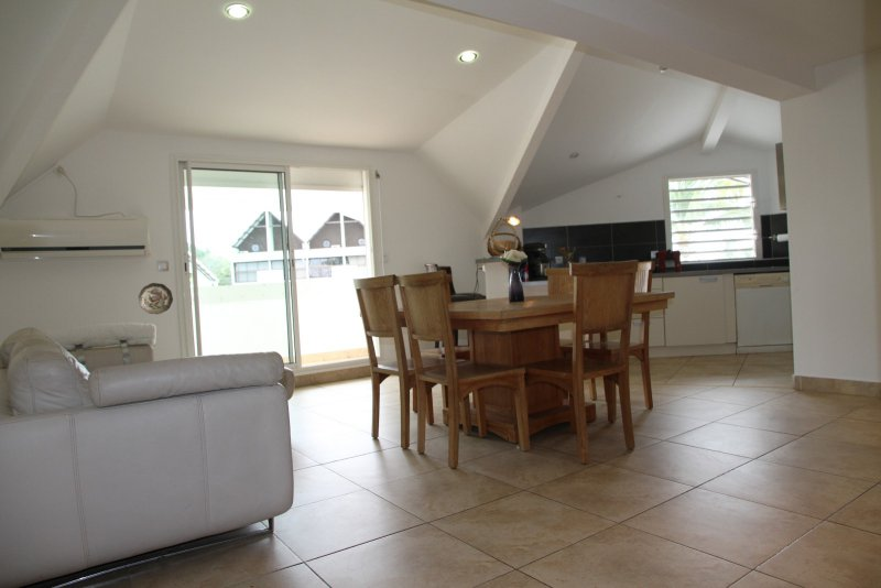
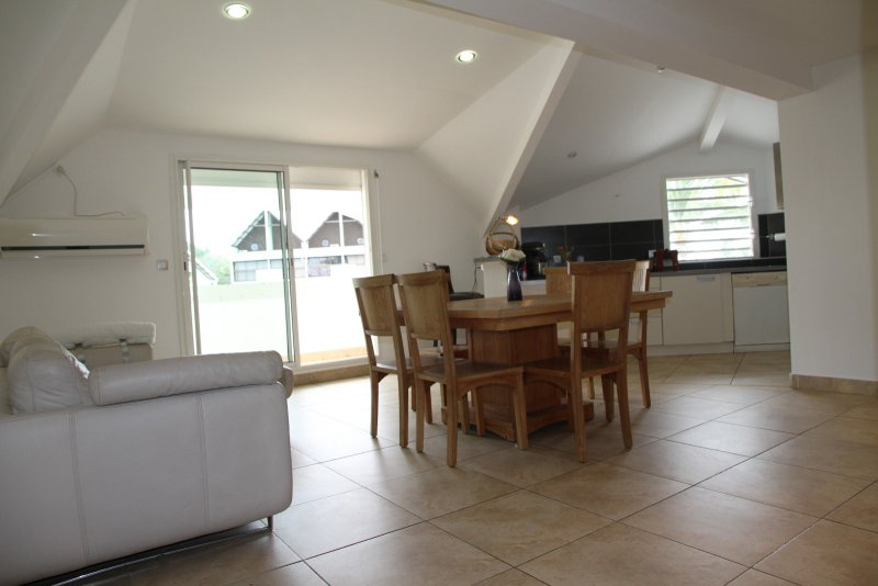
- decorative plate (155, 298)
